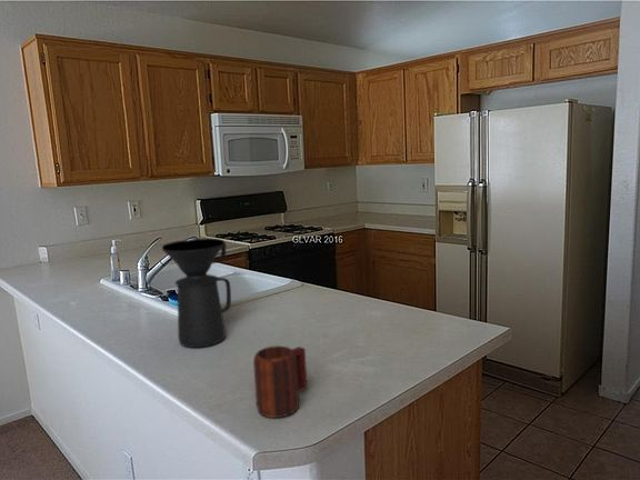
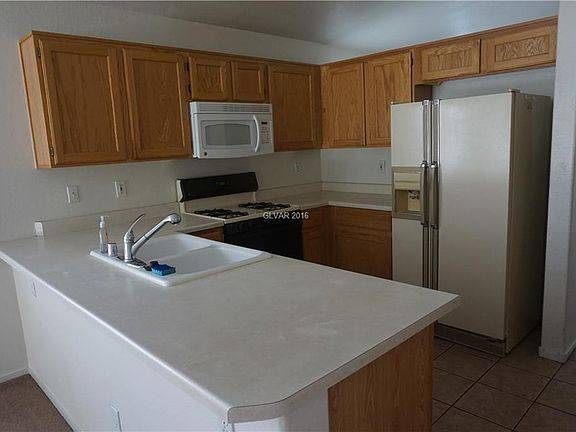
- coffee maker (198, 292)
- mug (282, 378)
